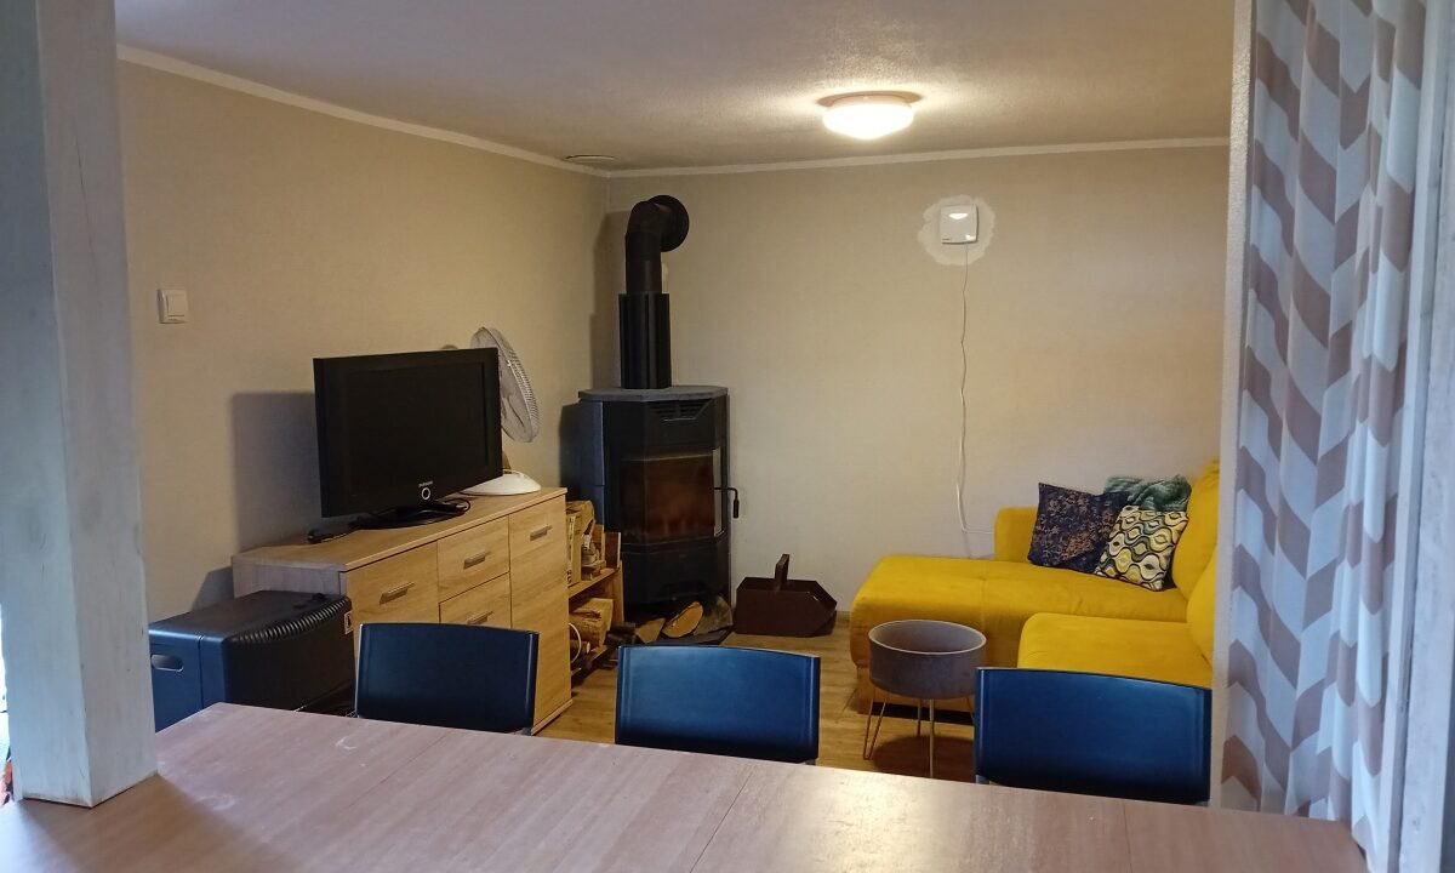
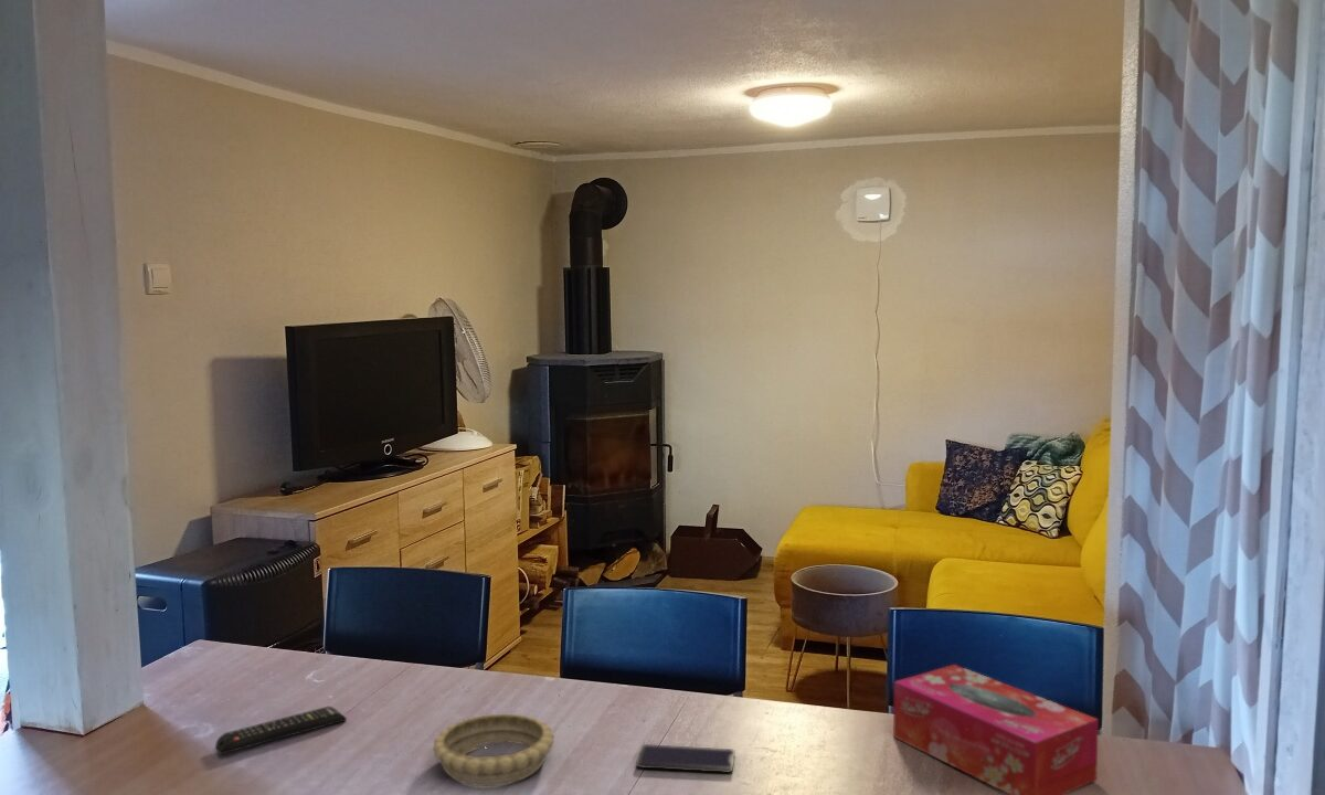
+ smartphone (686, 759)
+ remote control (283, 729)
+ decorative bowl (495, 742)
+ tissue box (990, 728)
